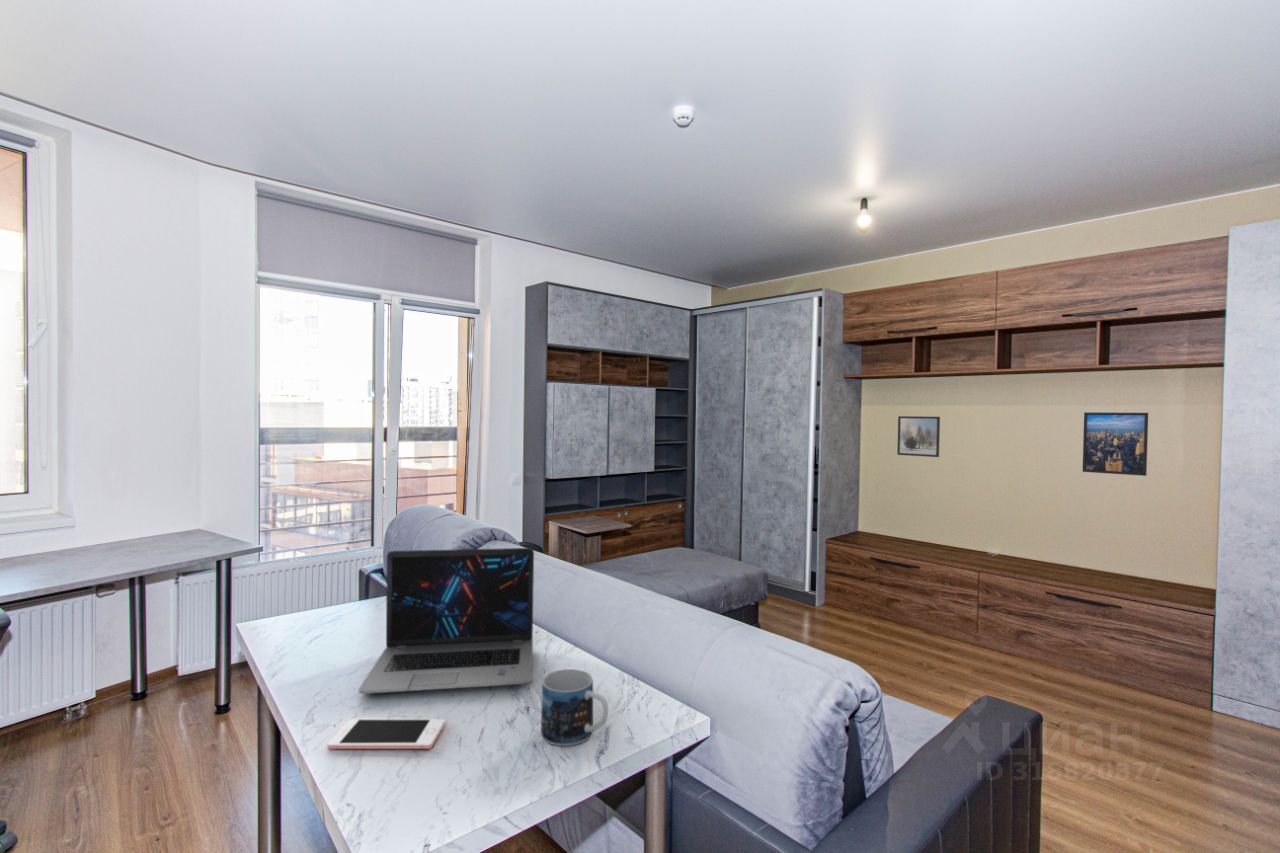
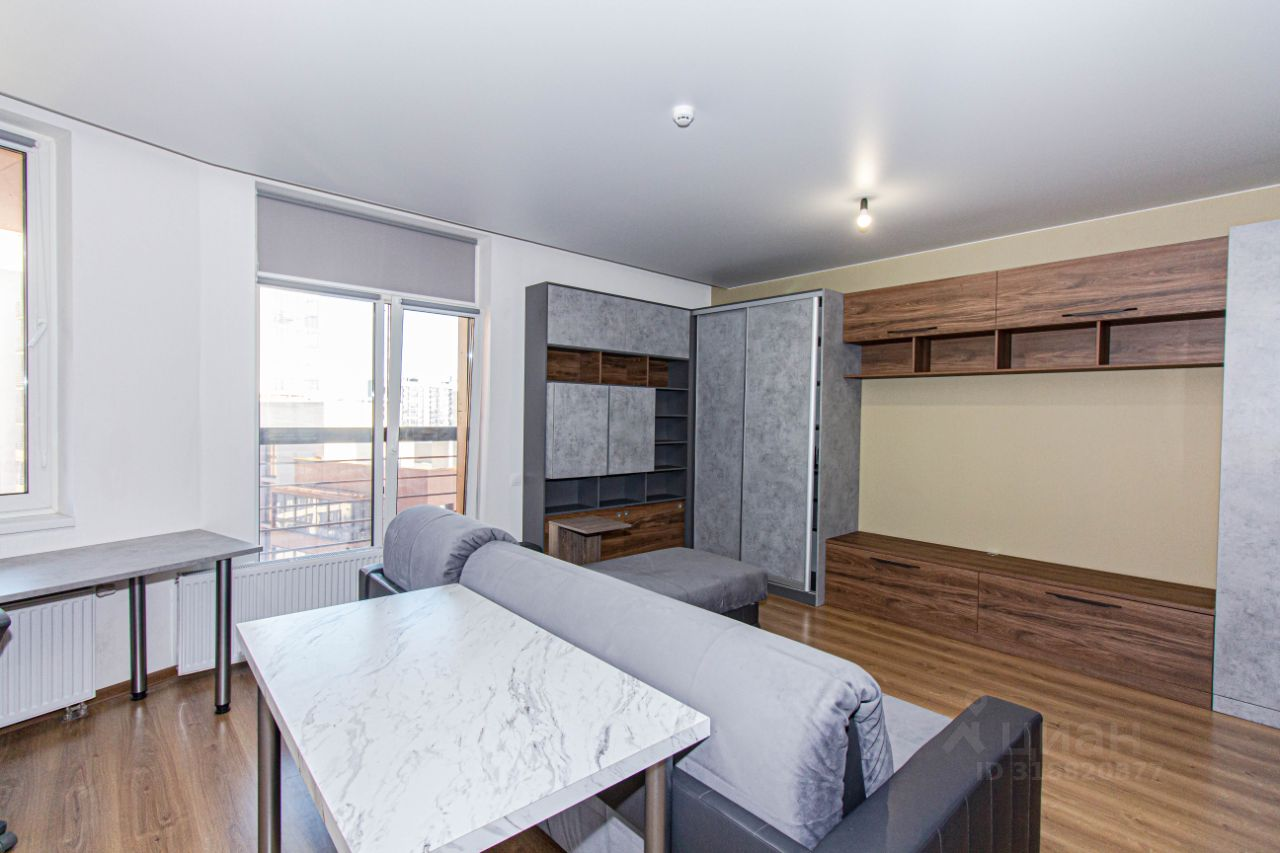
- mug (576, 710)
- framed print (1114, 443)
- cell phone (388, 733)
- laptop (455, 616)
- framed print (918, 436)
